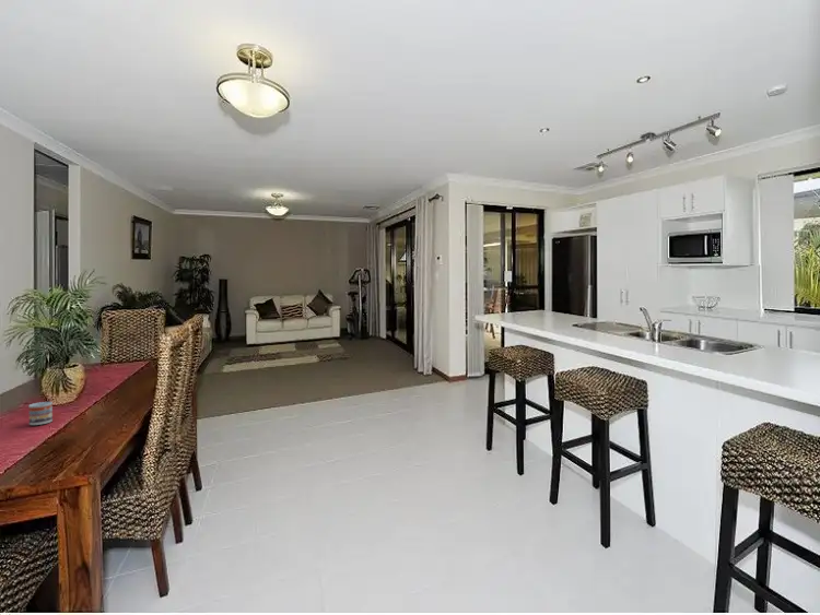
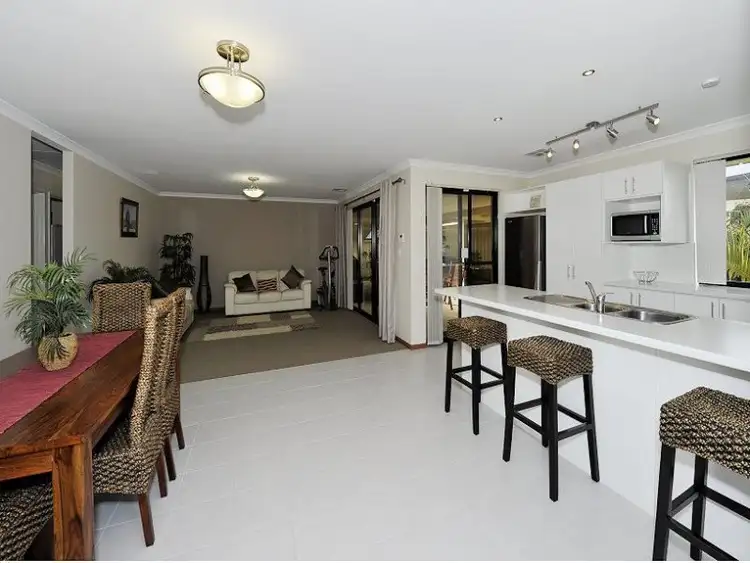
- cup (42, 412)
